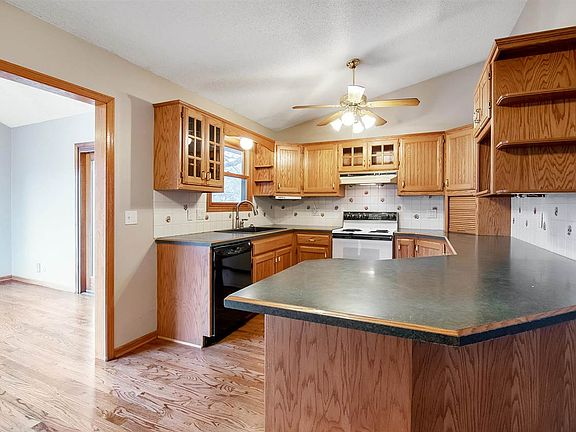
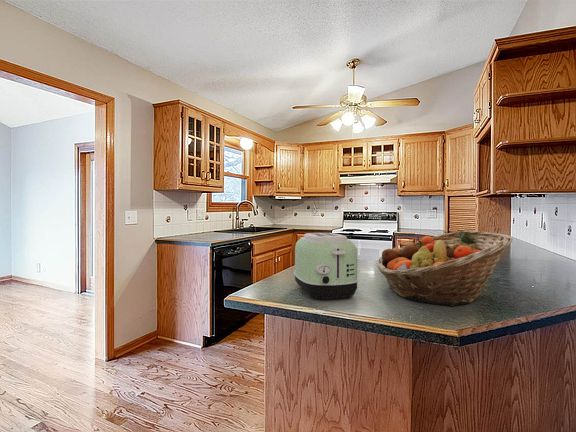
+ toaster (325, 263)
+ fruit basket (436, 261)
